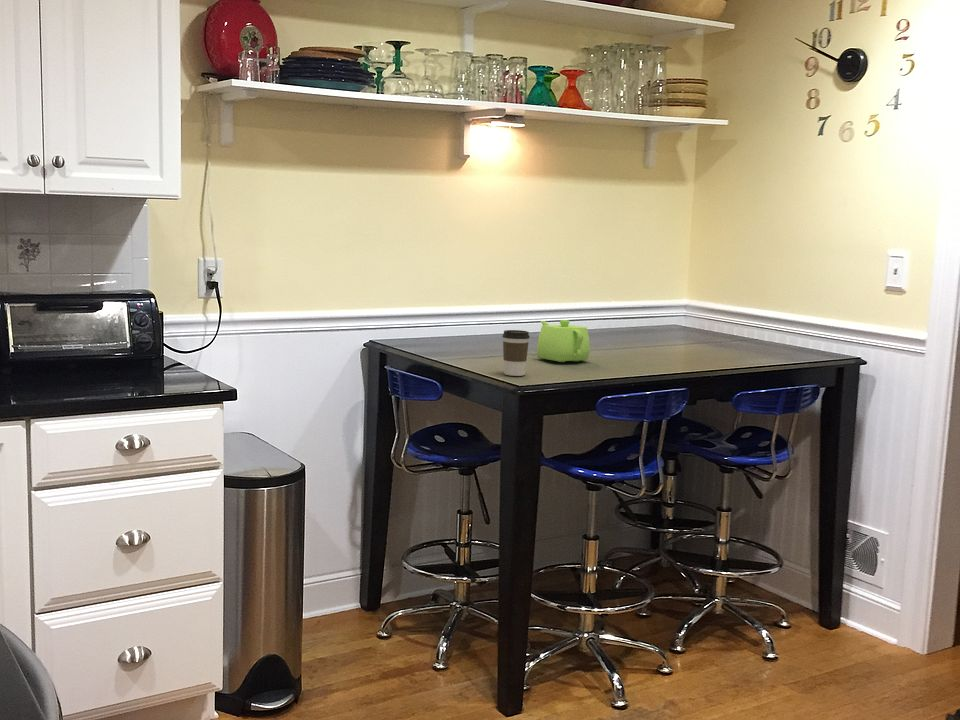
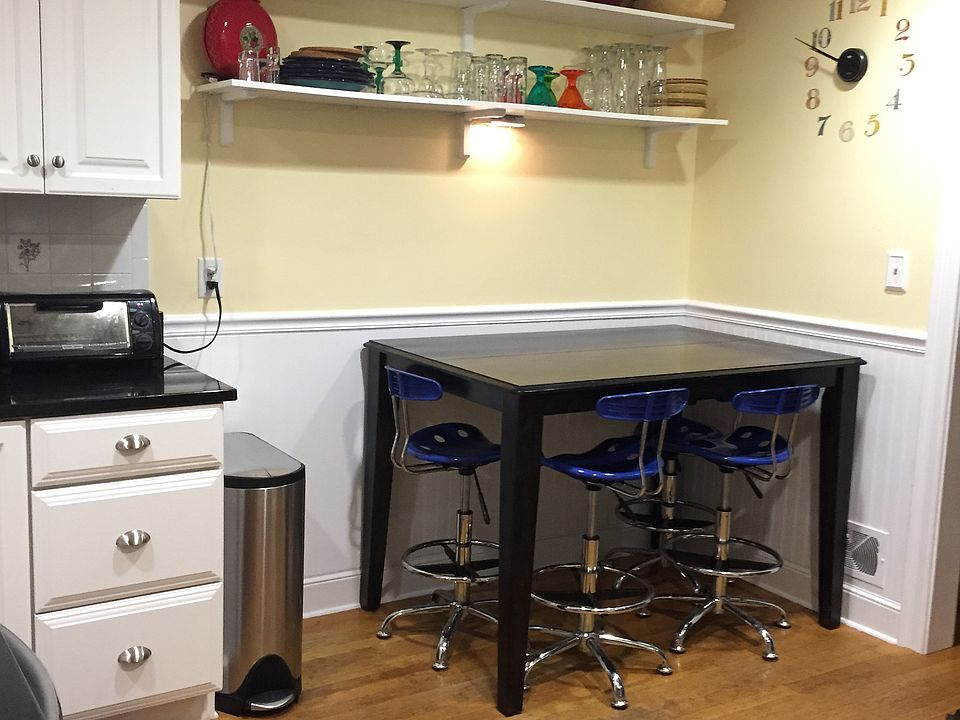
- coffee cup (515, 352)
- teapot (560, 339)
